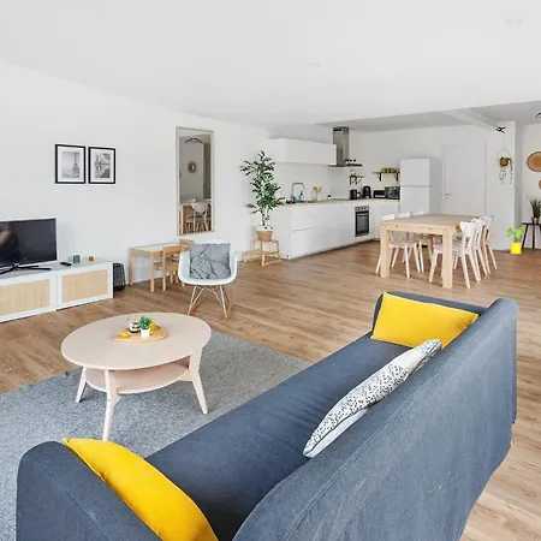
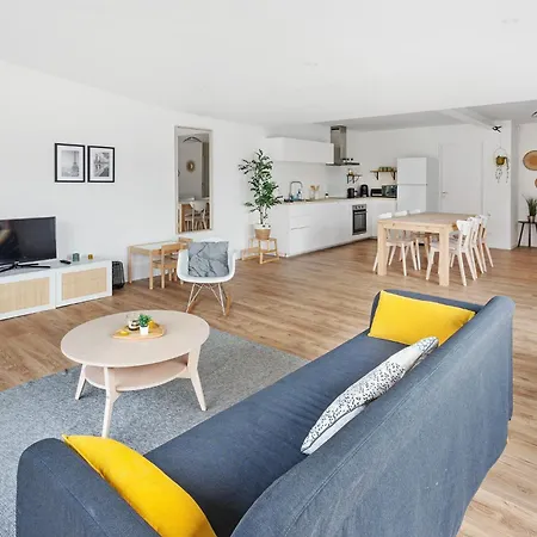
- house plant (515, 239)
